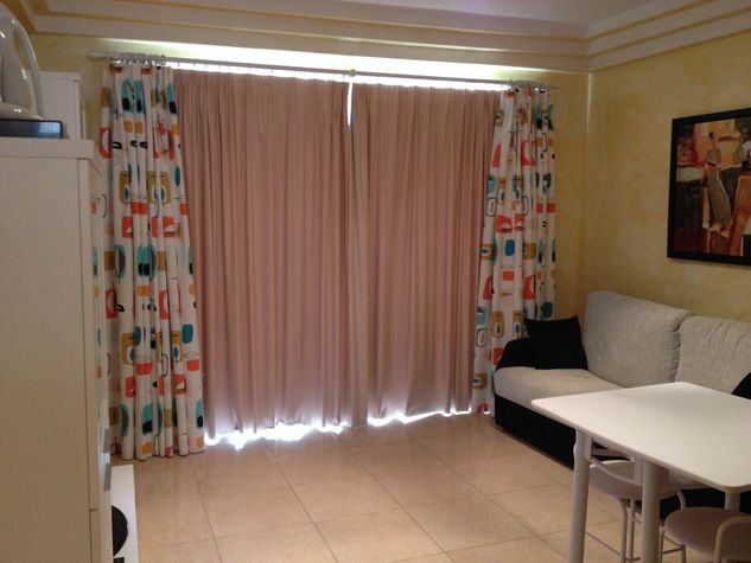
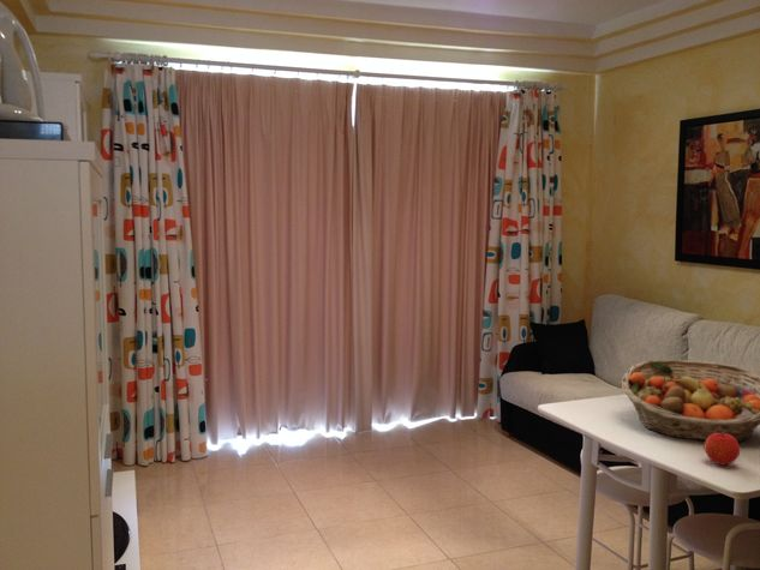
+ fruit basket (695, 398)
+ fruit (722, 448)
